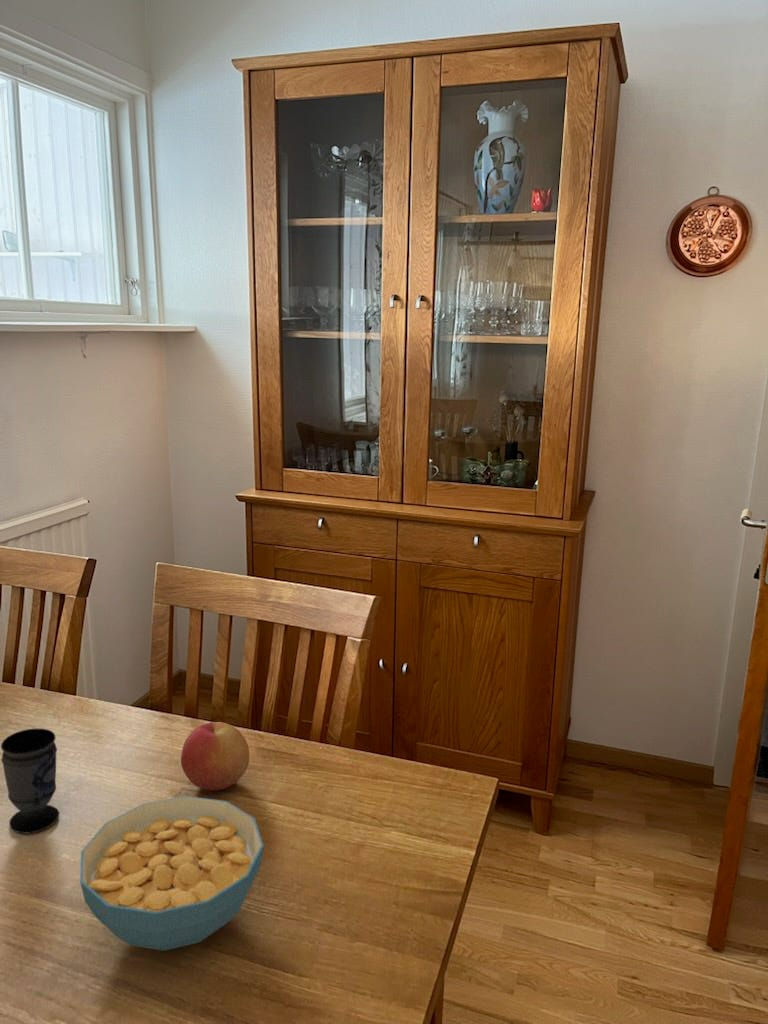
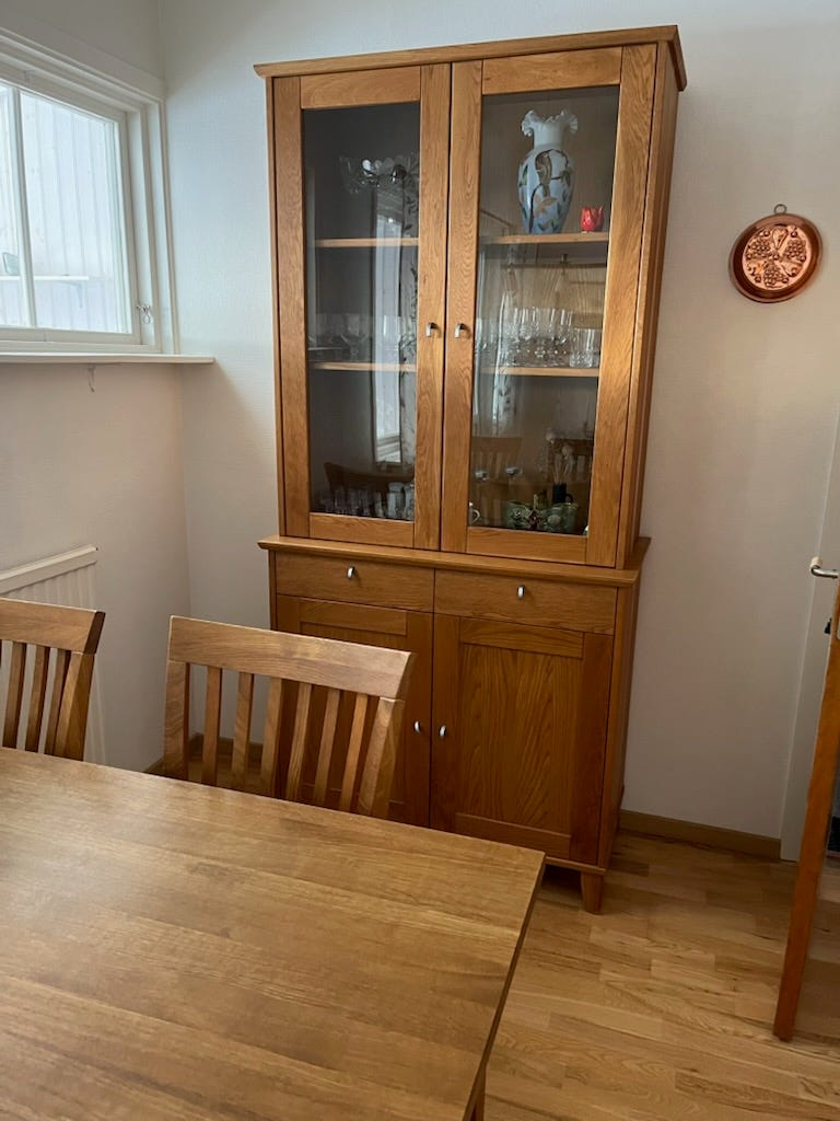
- cup (31, 780)
- cereal bowl (174, 885)
- apple (214, 753)
